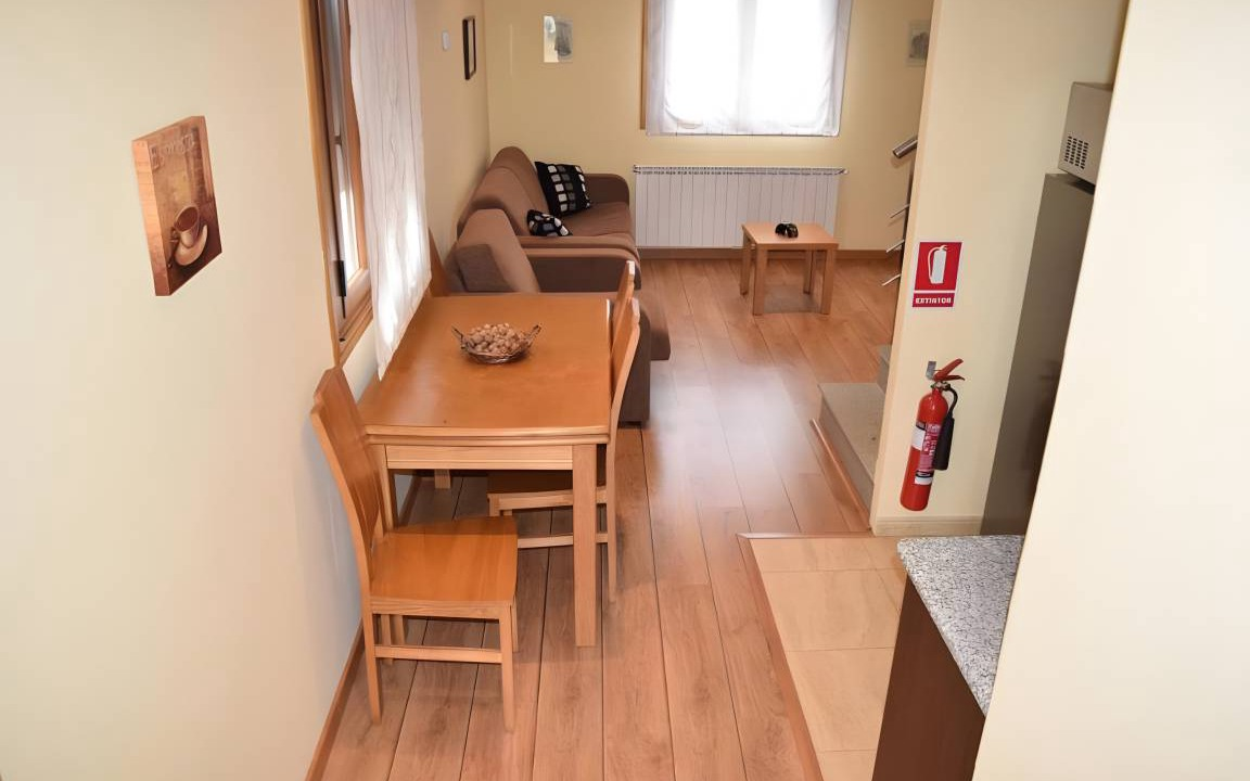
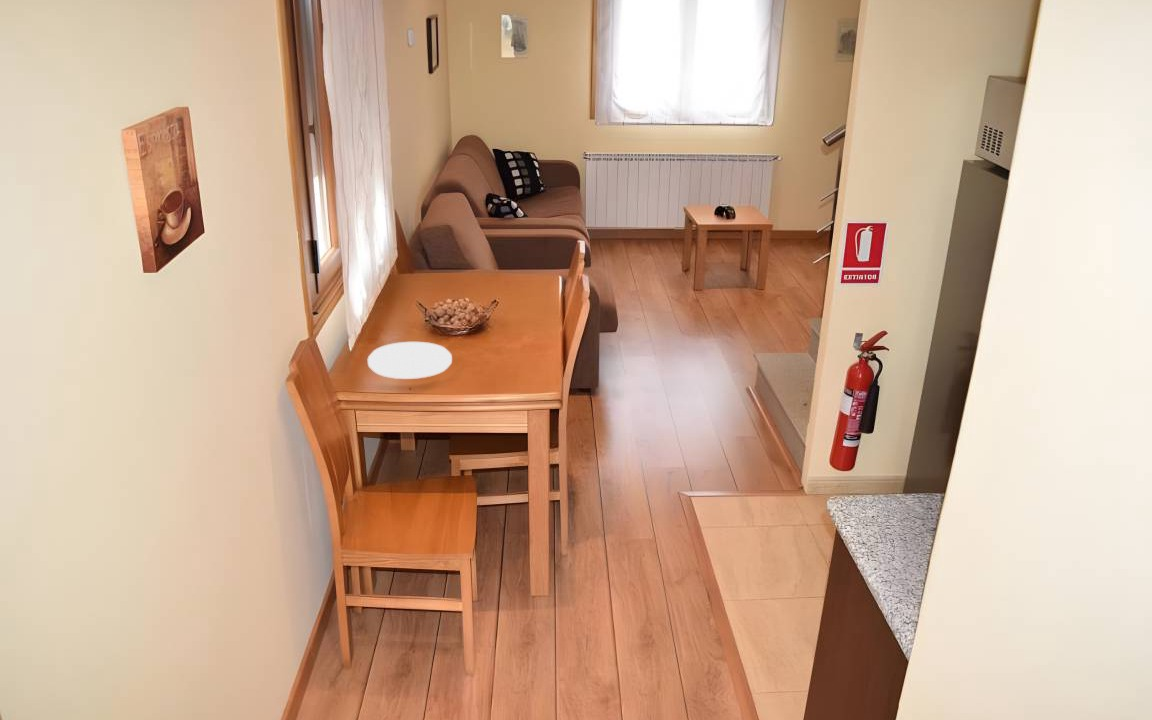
+ plate (410, 359)
